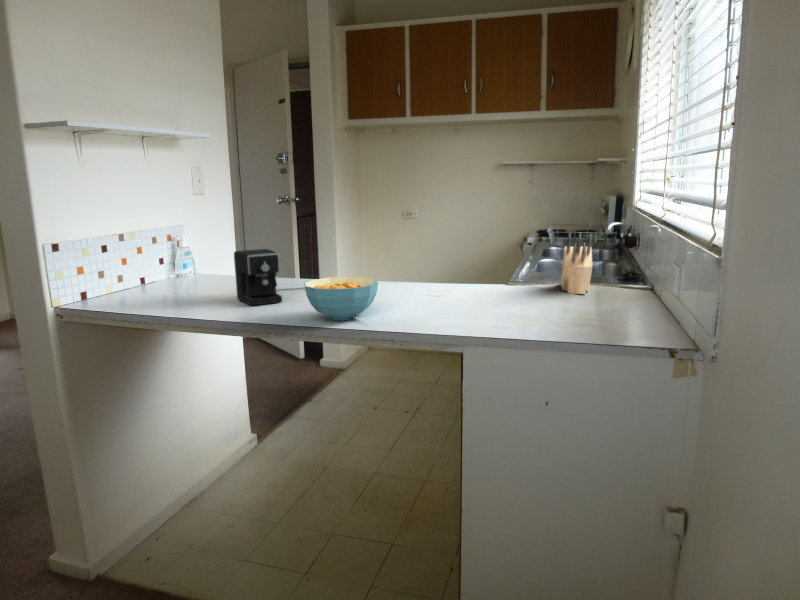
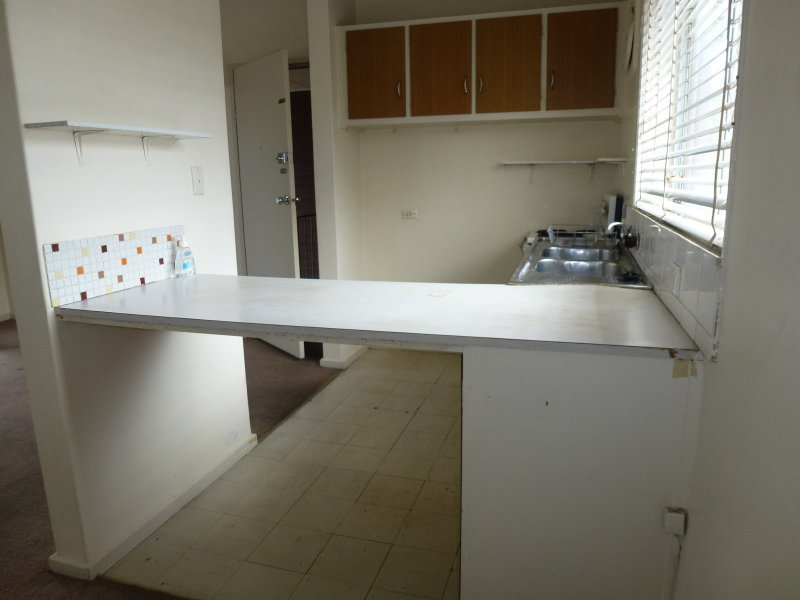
- knife block (576, 260)
- coffee maker (279, 271)
- cereal bowl (341, 300)
